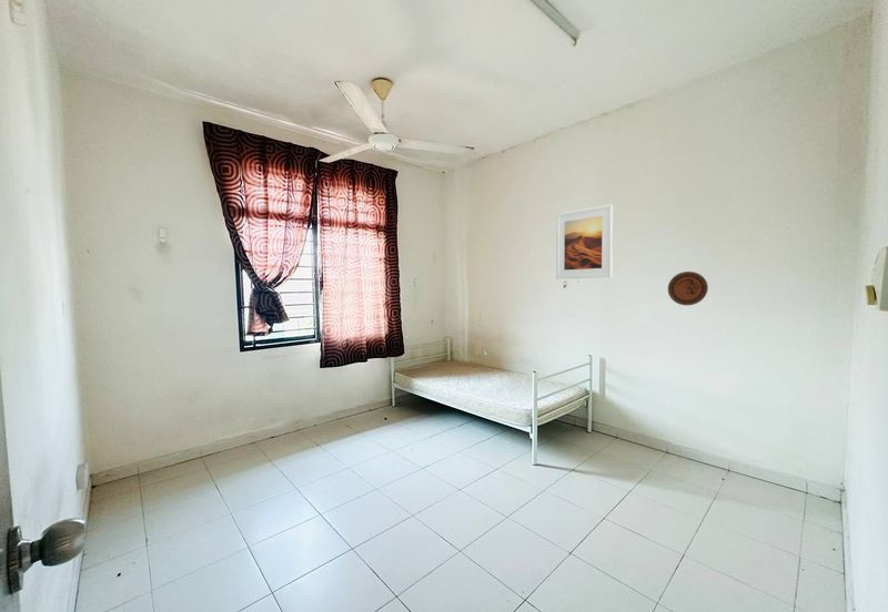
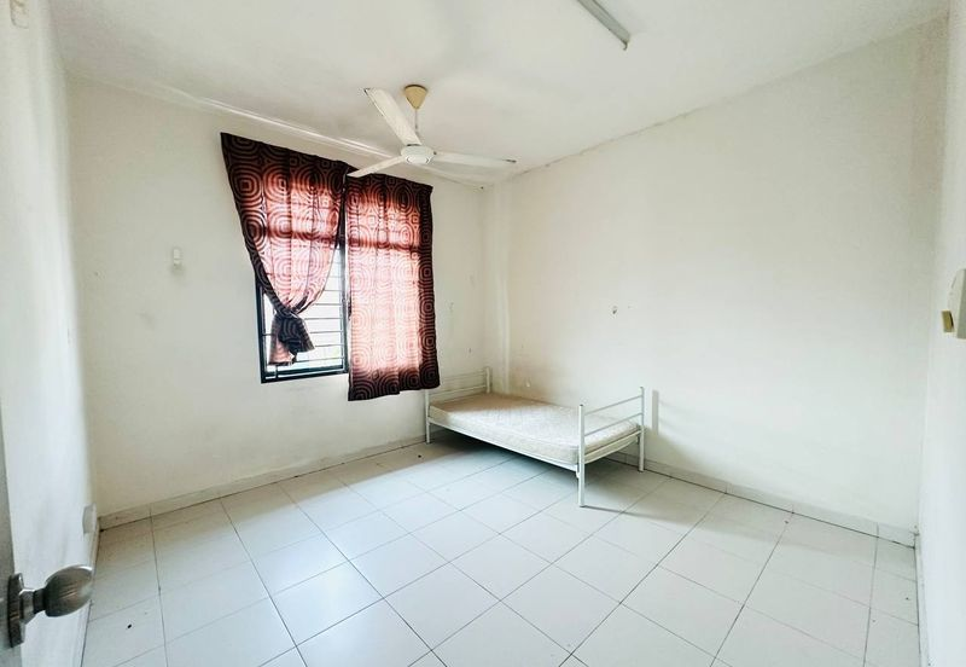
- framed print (583, 244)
- decorative plate (687, 288)
